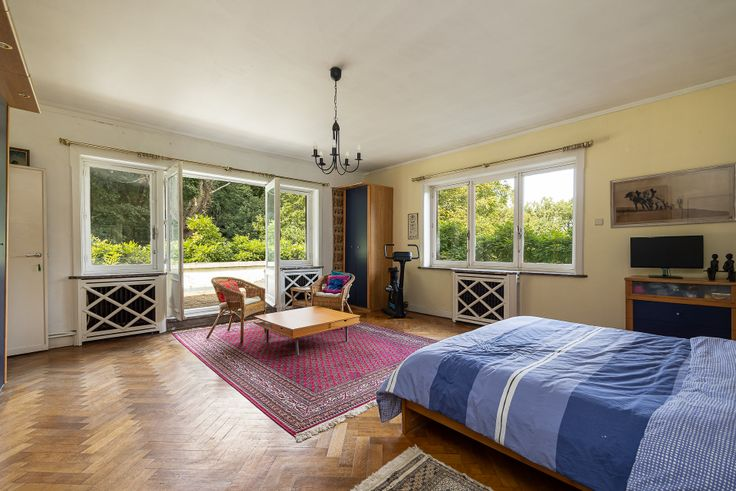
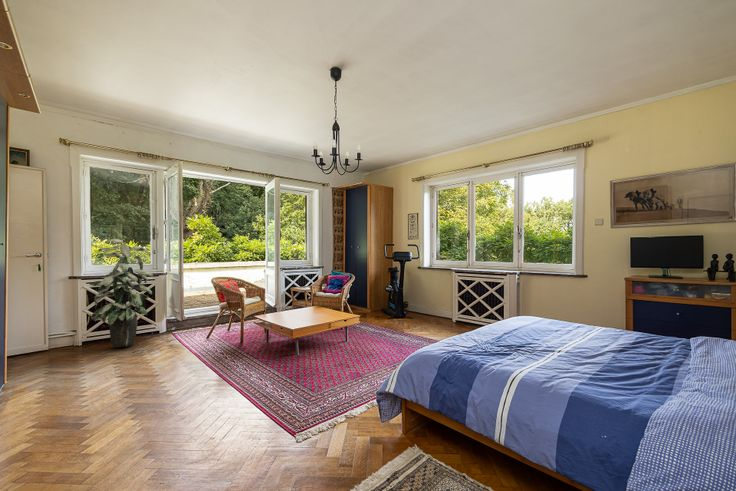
+ indoor plant (120, 292)
